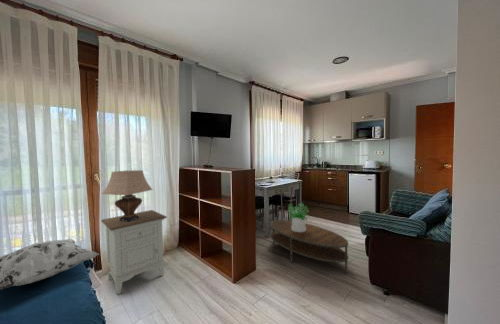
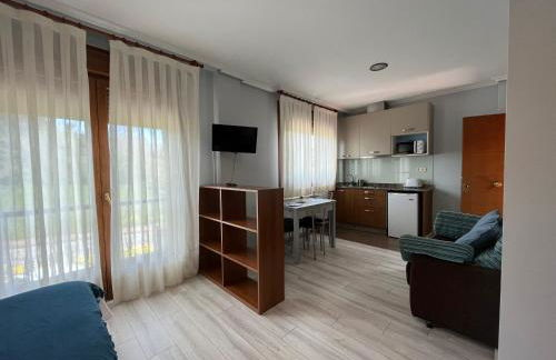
- coffee table (304, 243)
- table lamp (128, 195)
- decorative pillow (41, 260)
- potted plant (298, 216)
- nightstand (135, 248)
